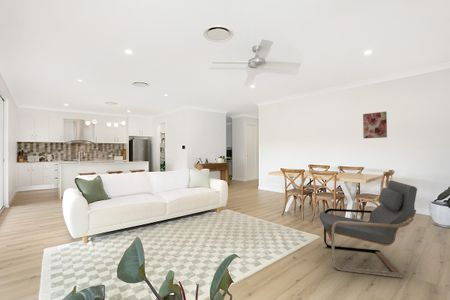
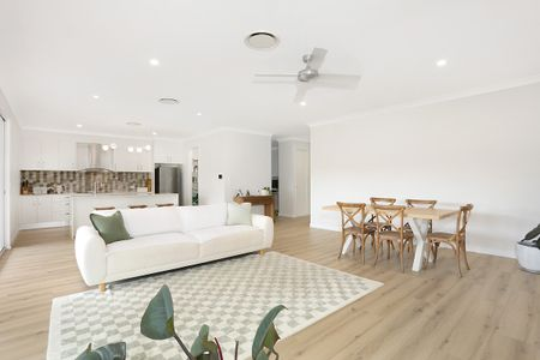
- armchair (361, 221)
- wall art (374, 125)
